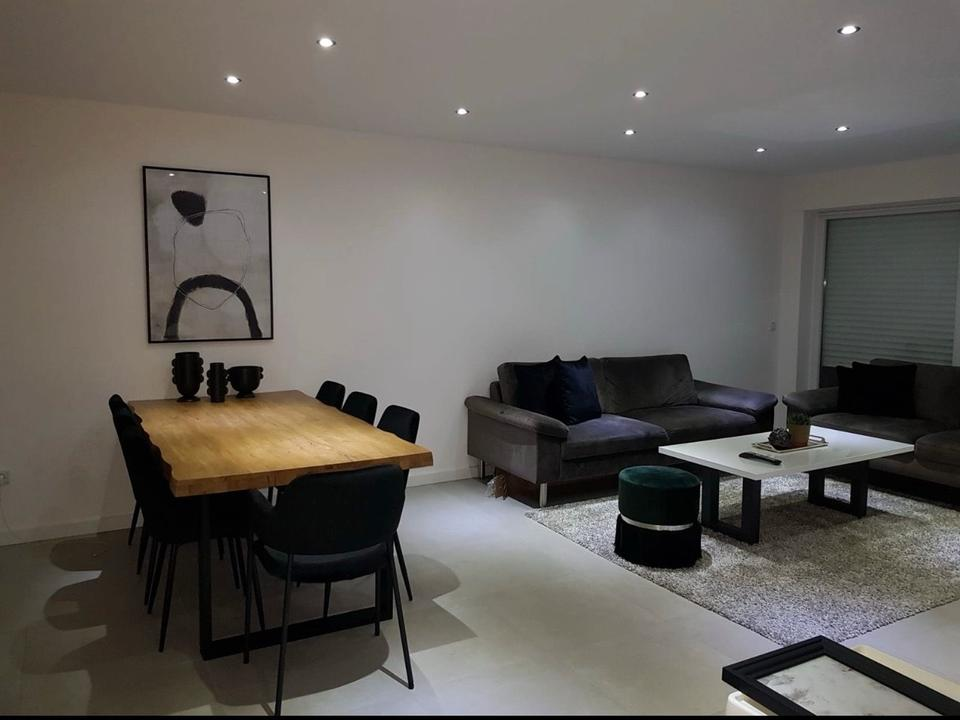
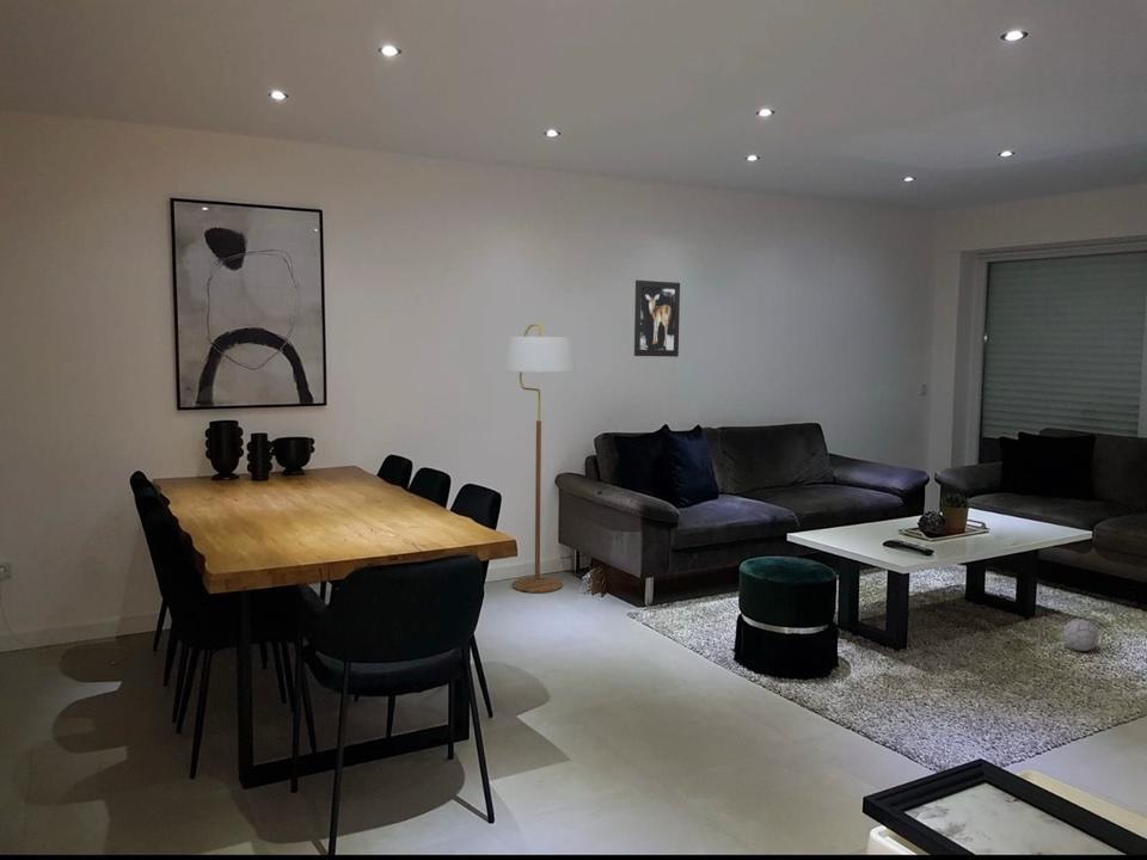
+ wall art (657, 319)
+ decorative ball (1080, 634)
+ floor lamp (536, 455)
